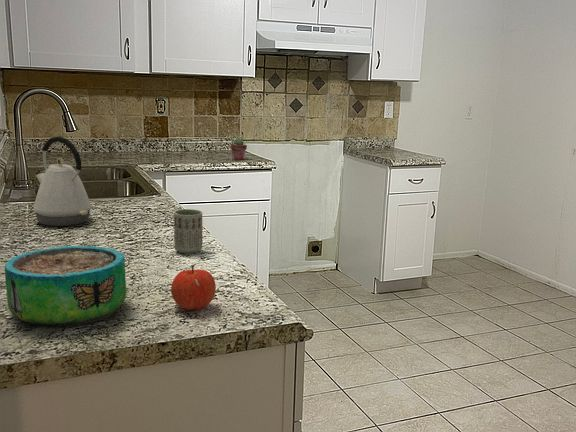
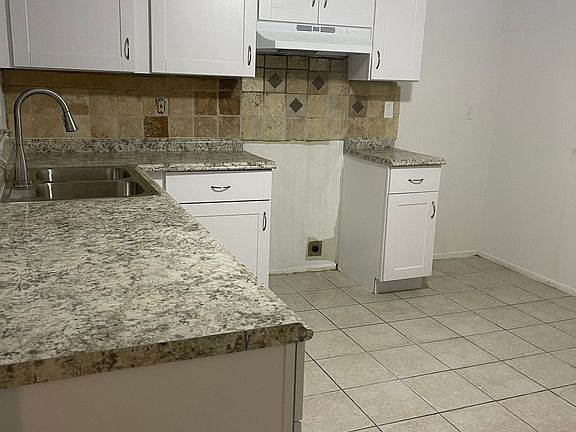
- cup (188, 231)
- decorative bowl (68, 283)
- potted succulent (238, 148)
- kettle (60, 179)
- apple (193, 286)
